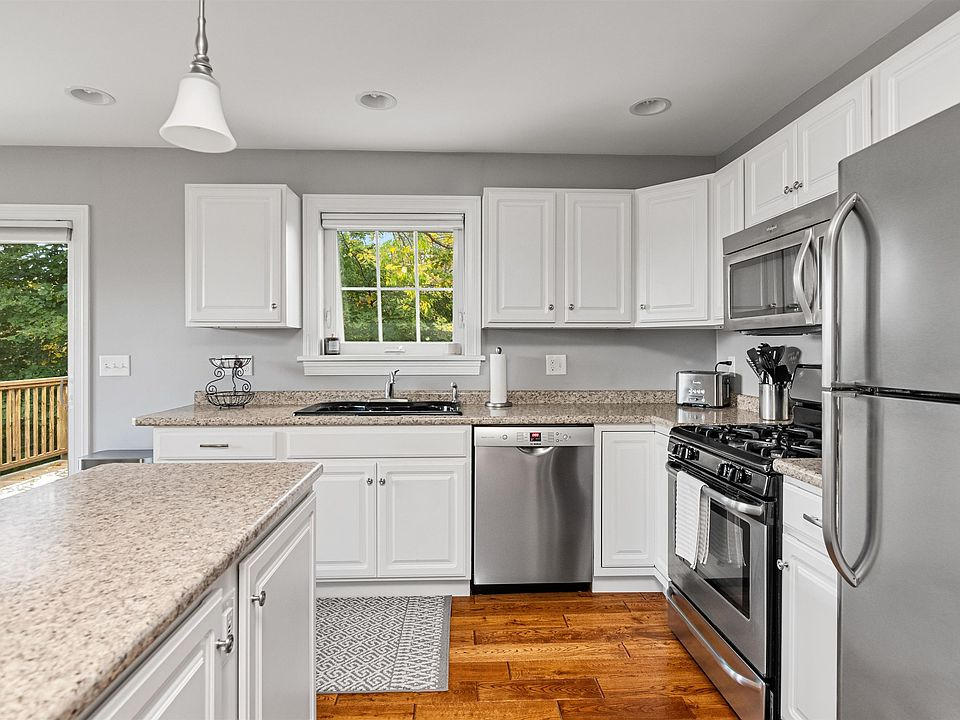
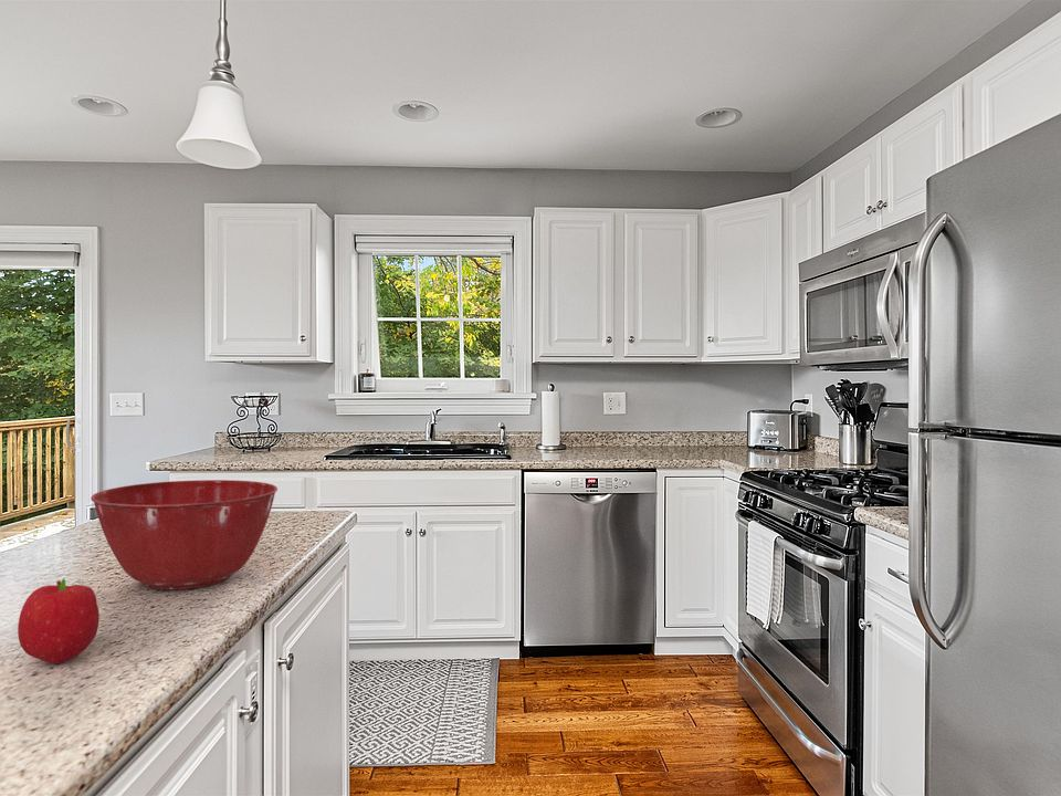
+ fruit (59, 618)
+ mixing bowl (189, 534)
